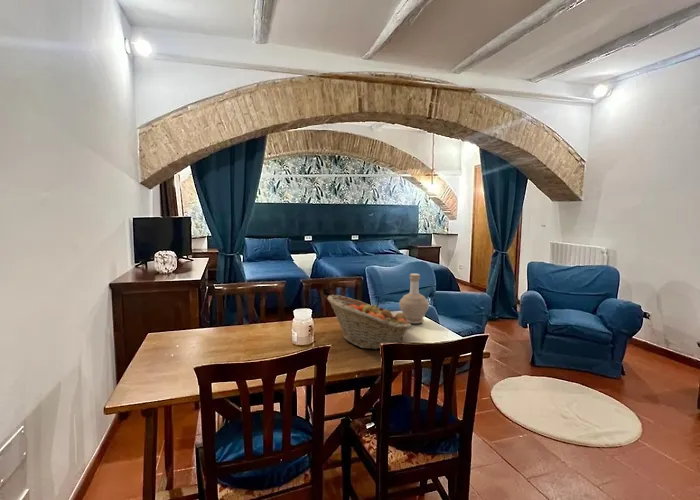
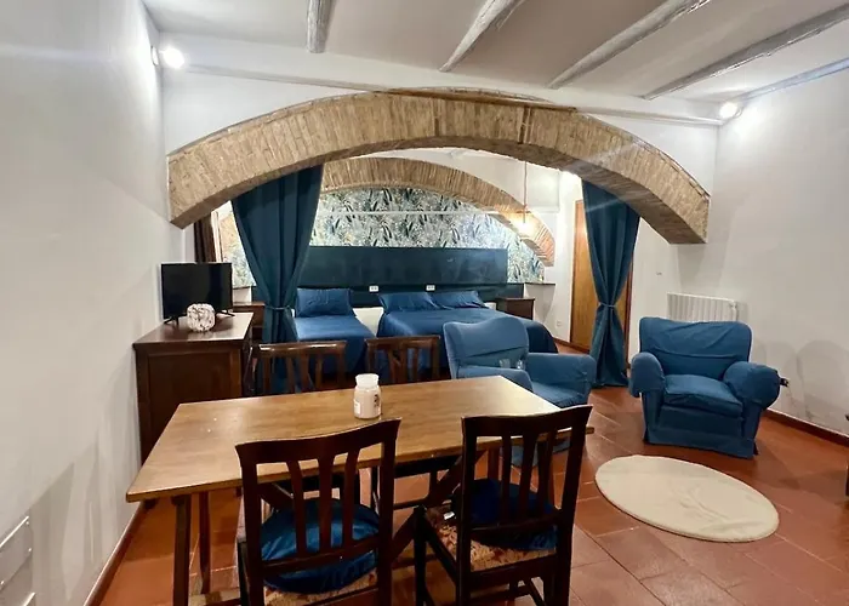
- bottle (414, 298)
- fruit basket (367, 318)
